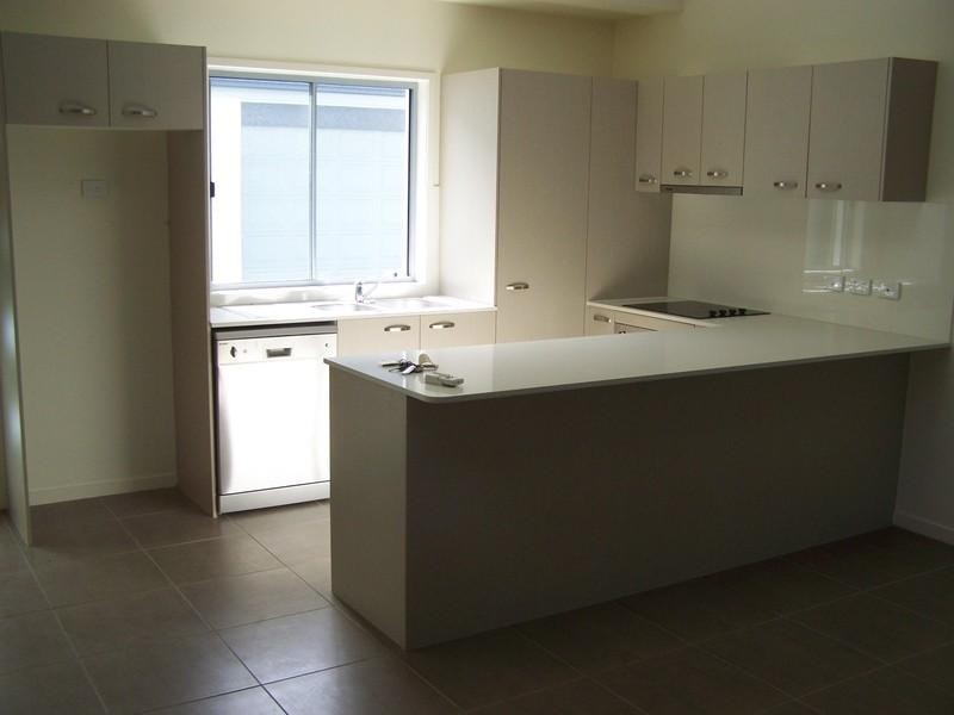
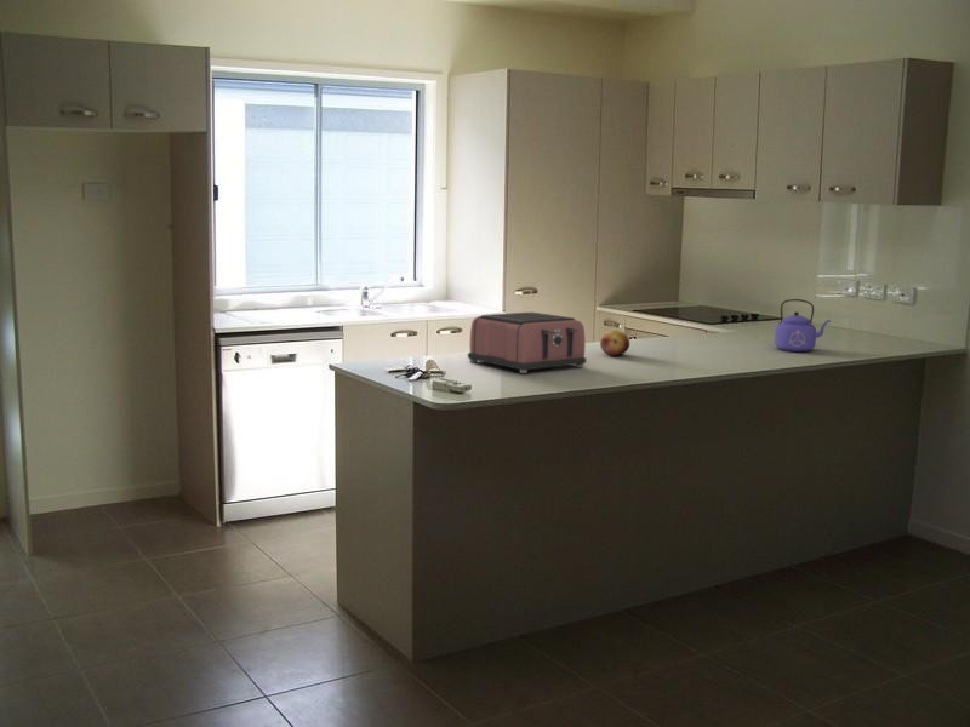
+ kettle (801, 325)
+ toaster (530, 340)
+ fruit (615, 342)
